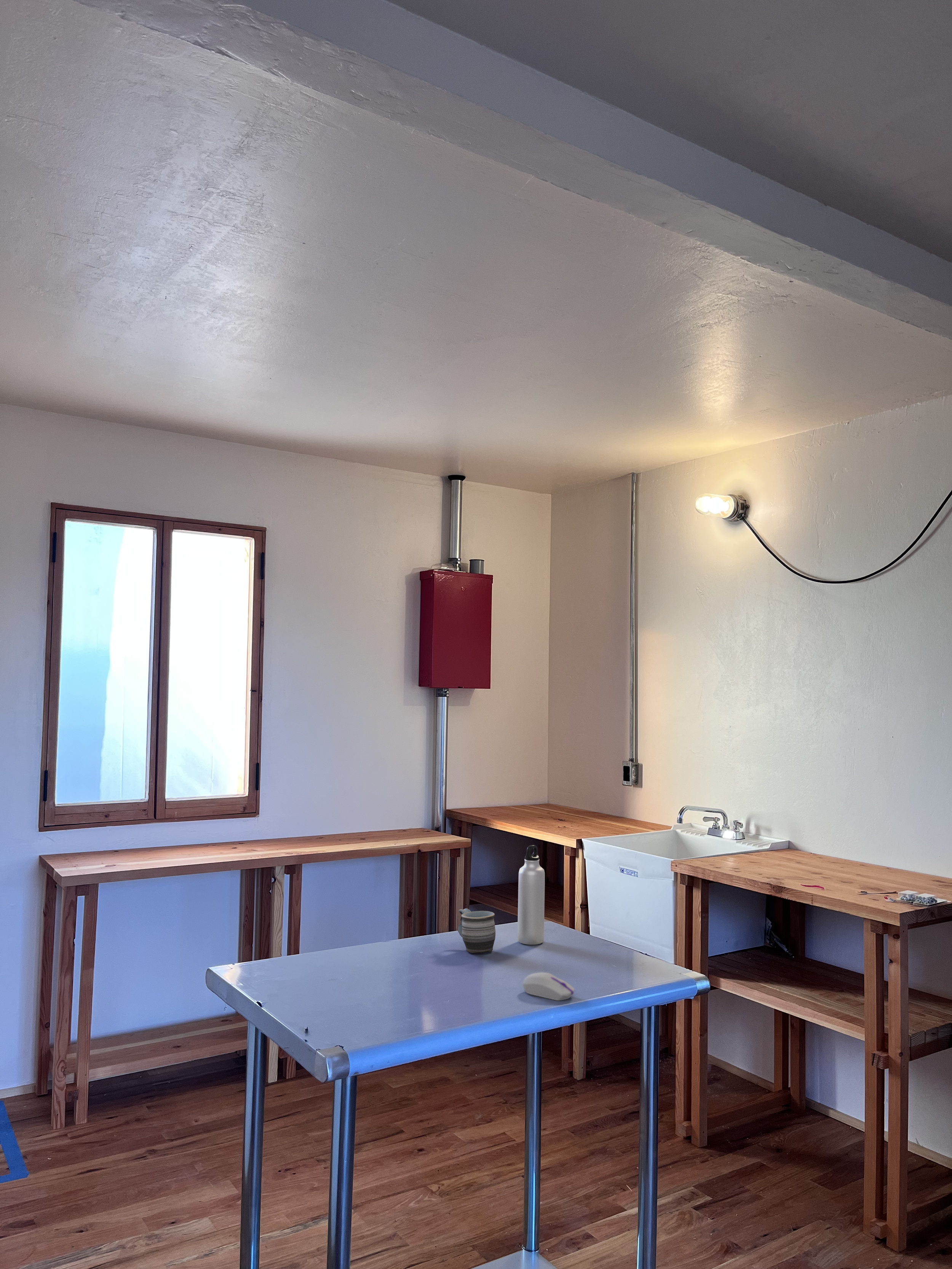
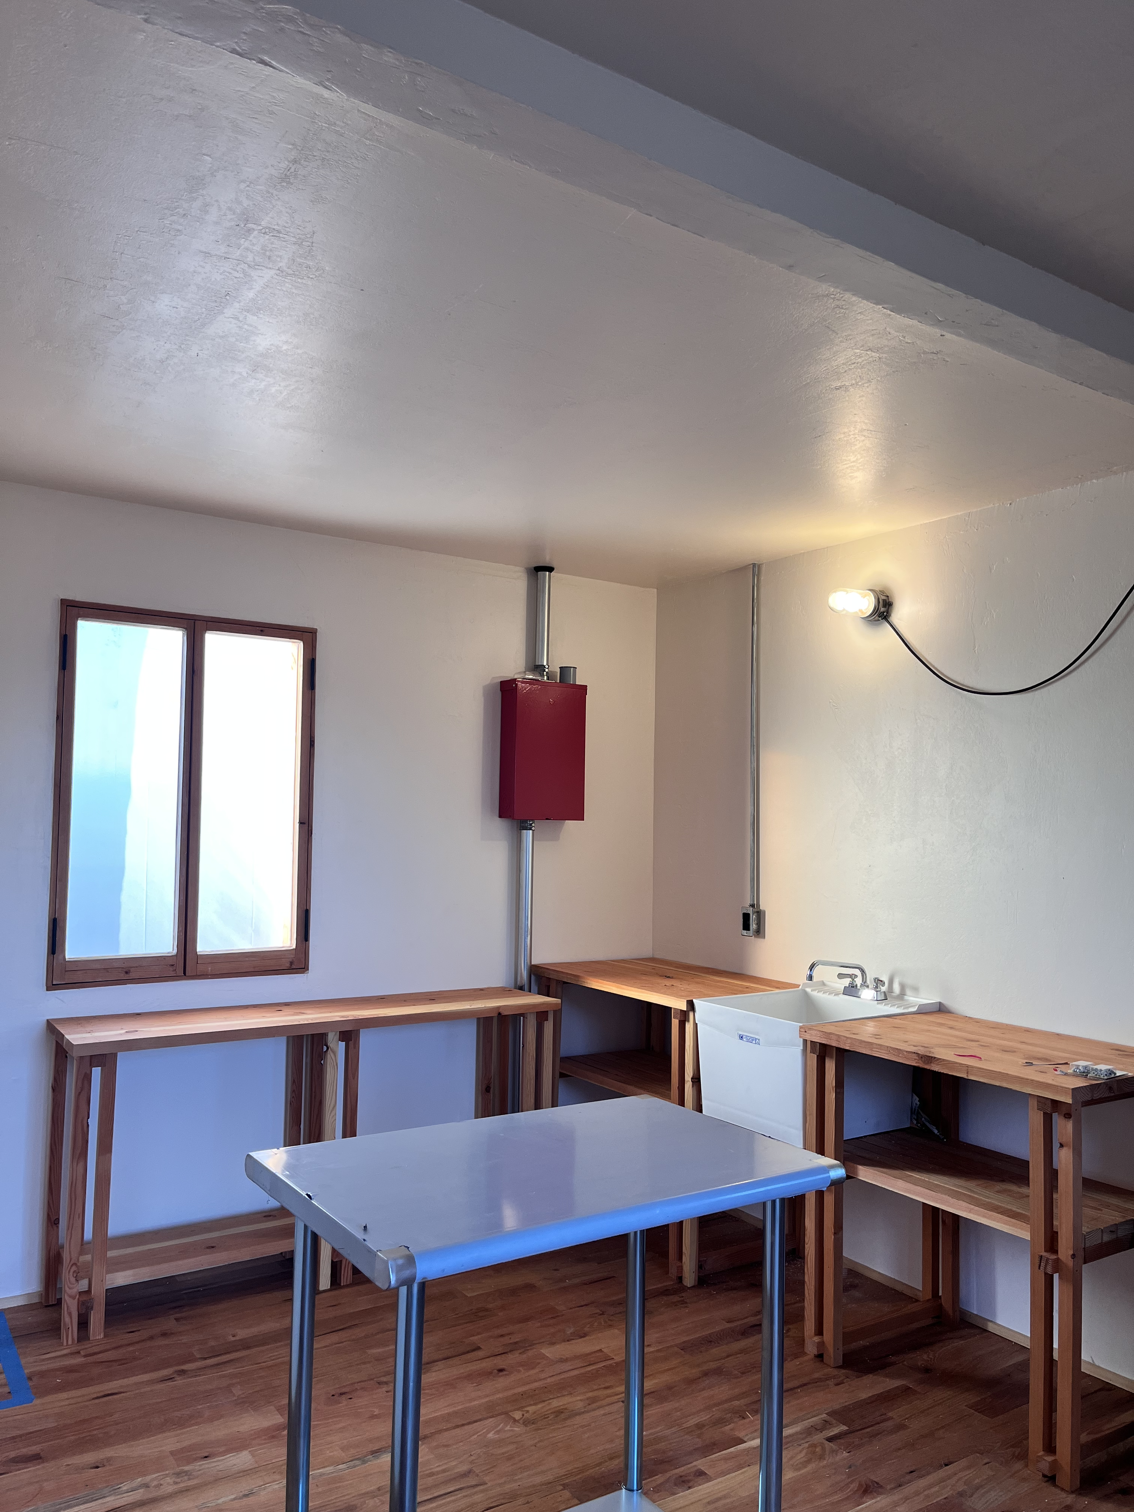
- mug (473, 931)
- computer mouse (548, 984)
- water bottle (531, 893)
